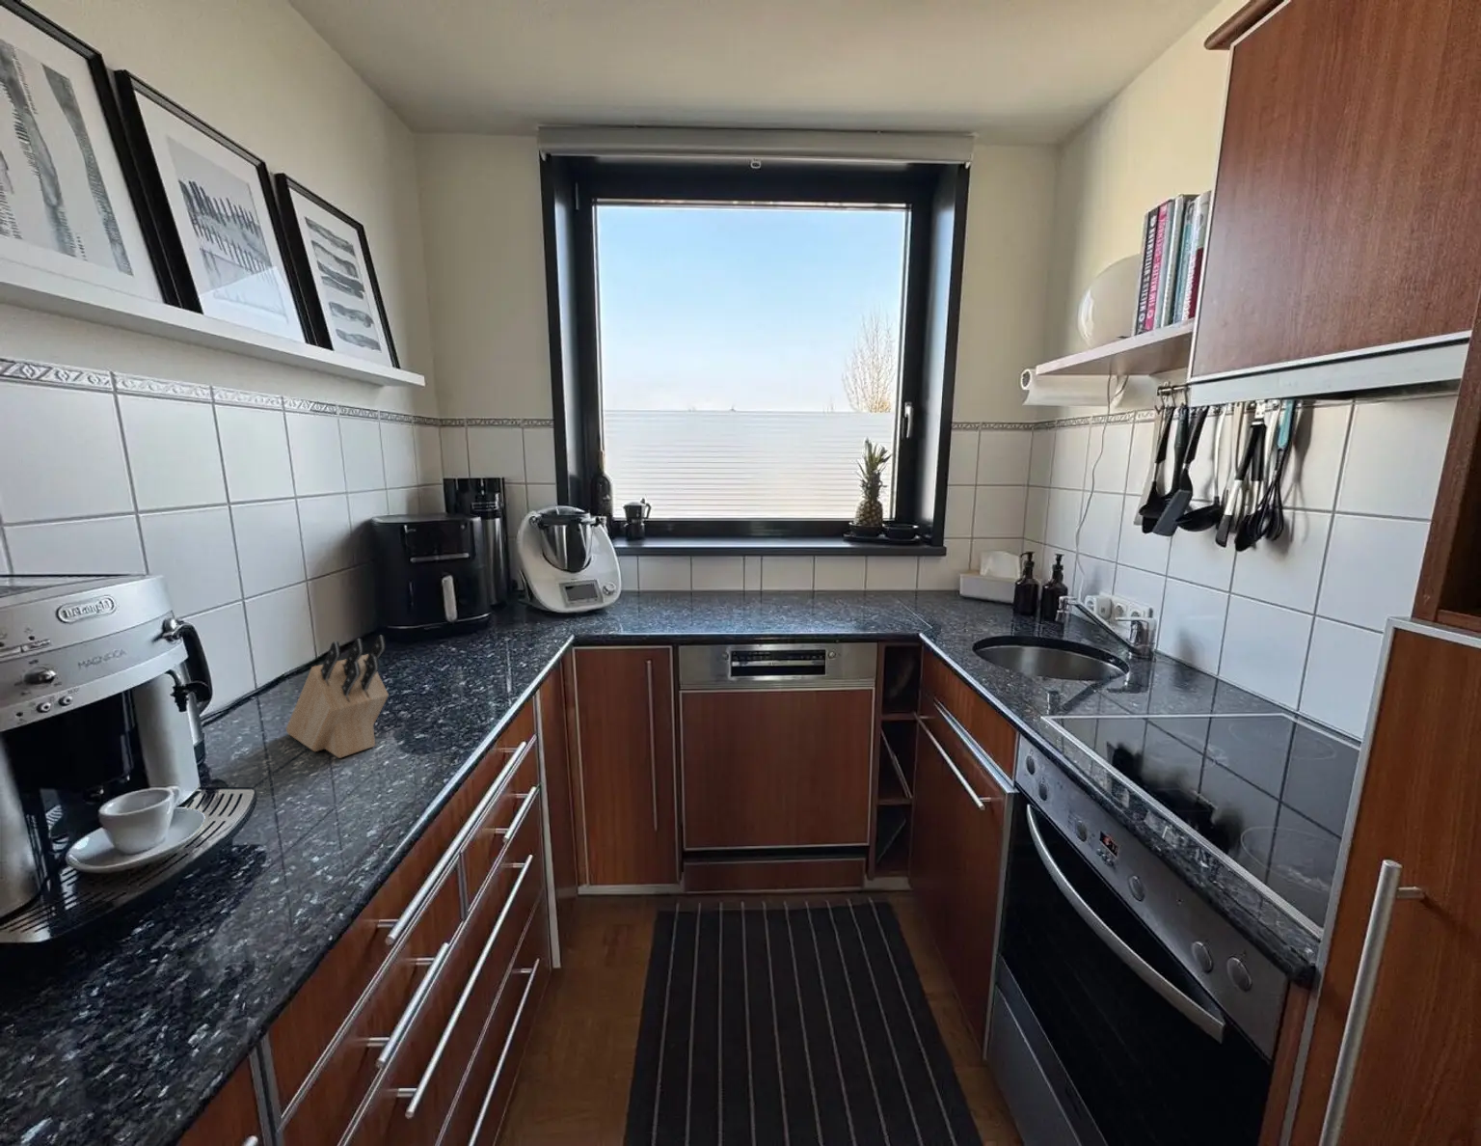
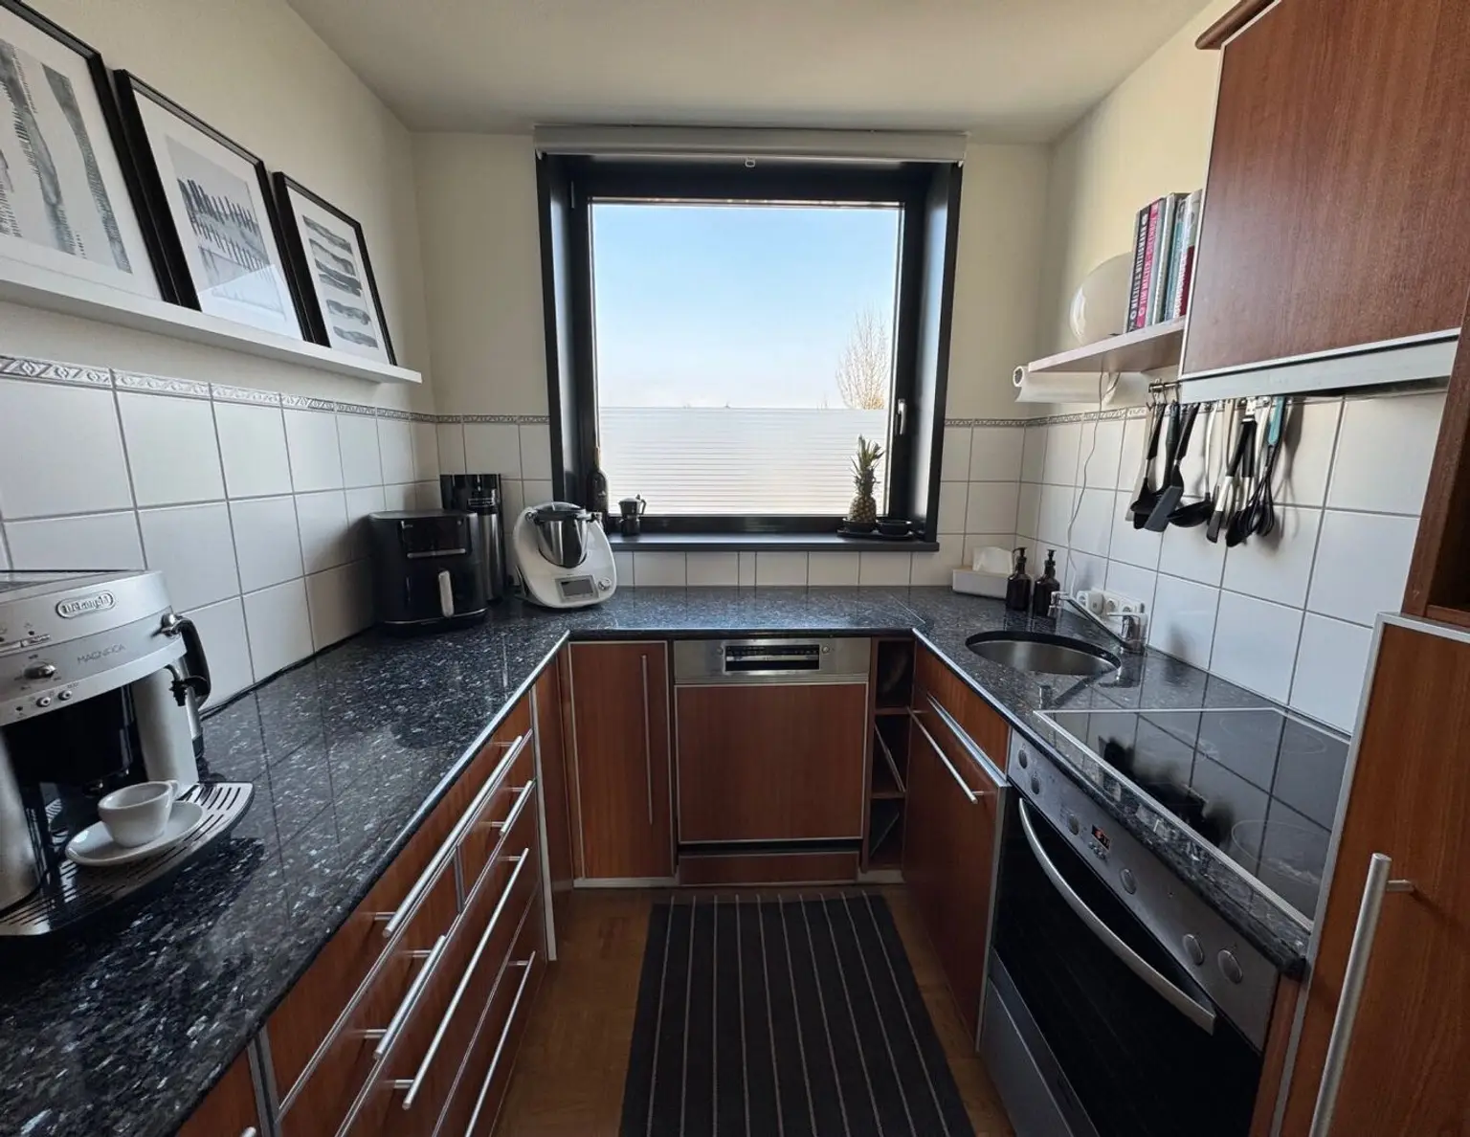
- knife block (337, 685)
